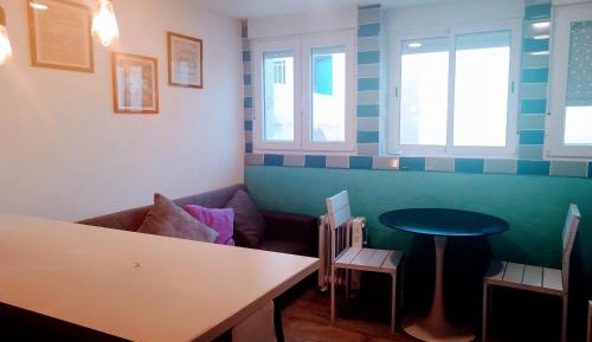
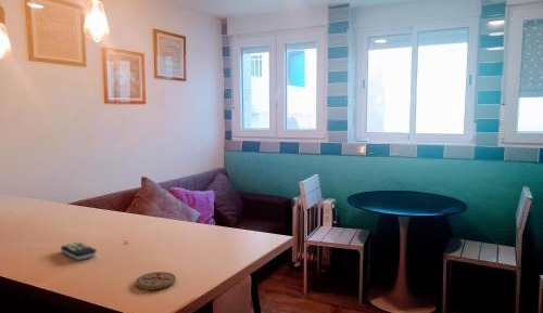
+ coaster (155, 279)
+ remote control (78, 250)
